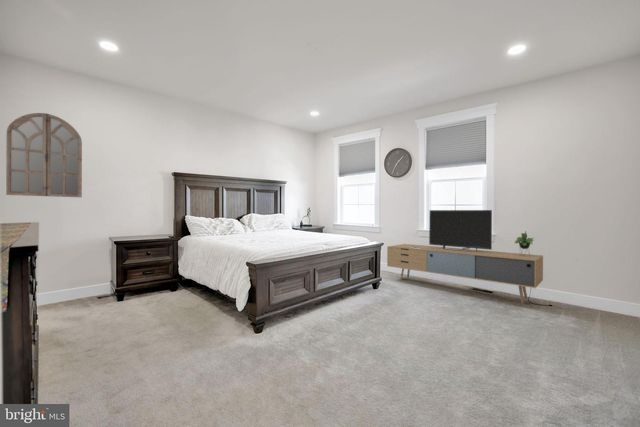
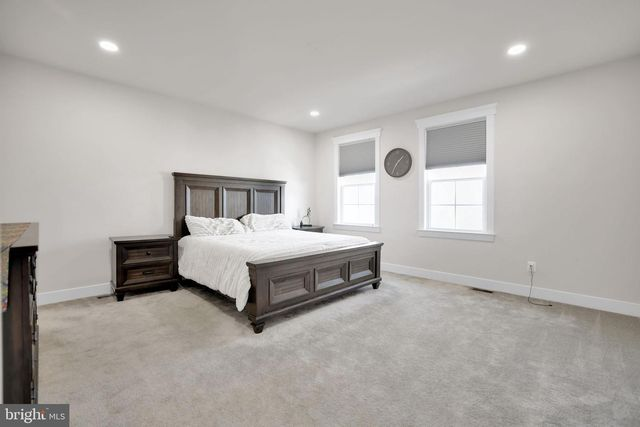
- home mirror (46, 154)
- media console (457, 249)
